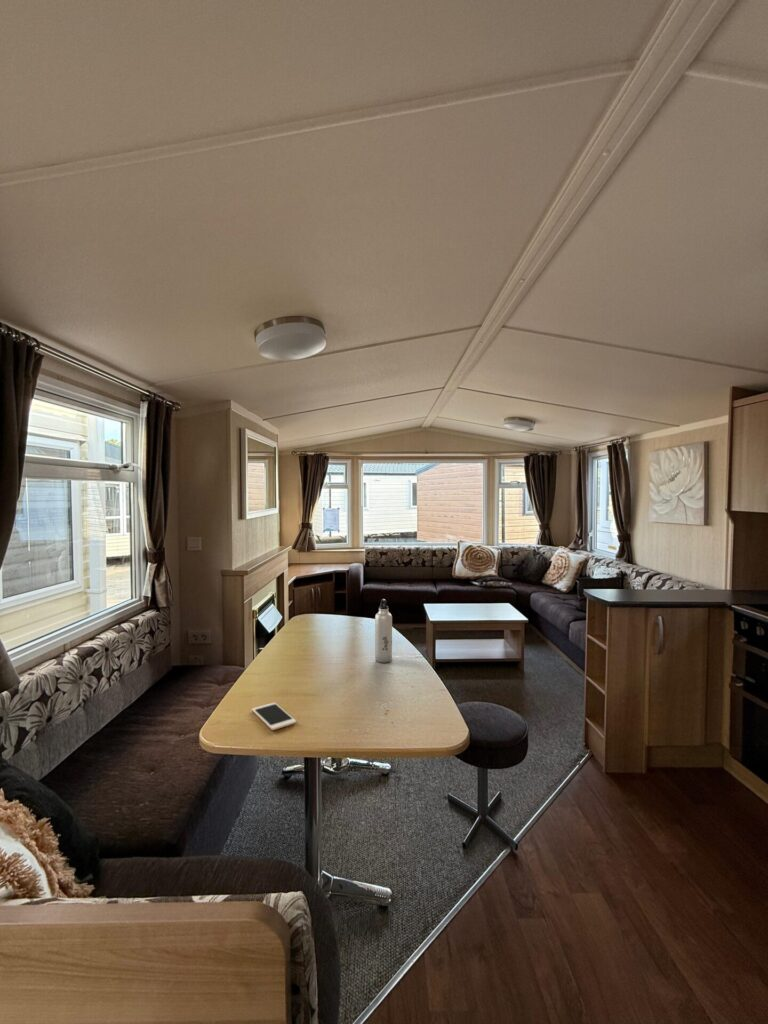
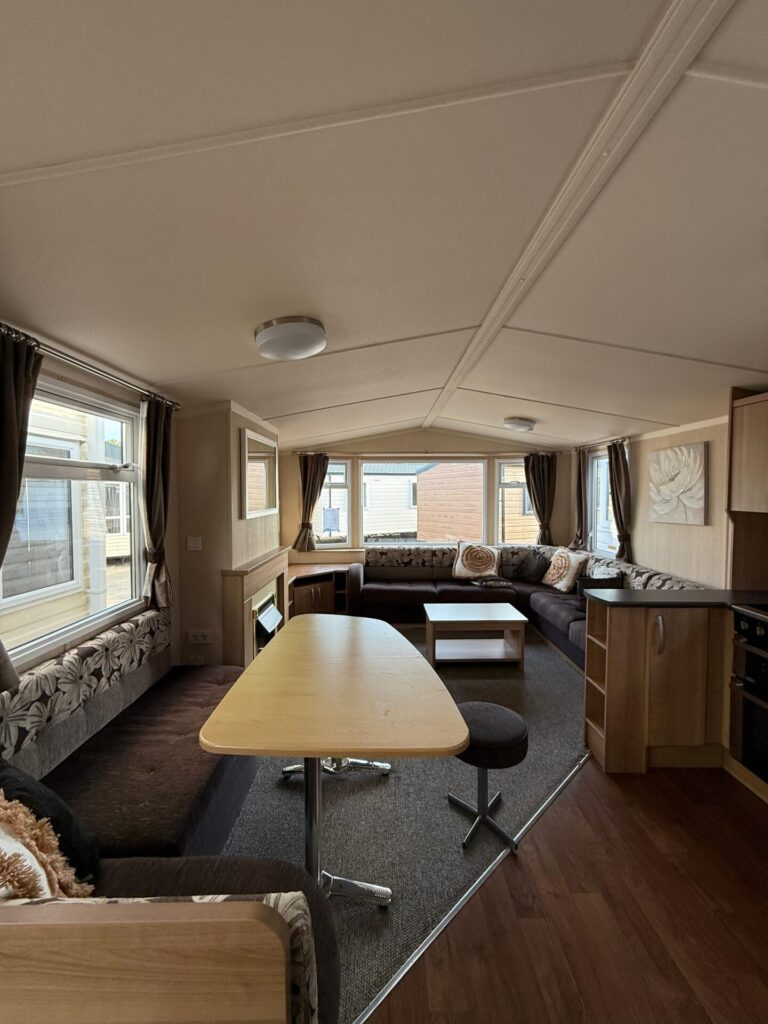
- water bottle (383, 629)
- cell phone (273, 715)
